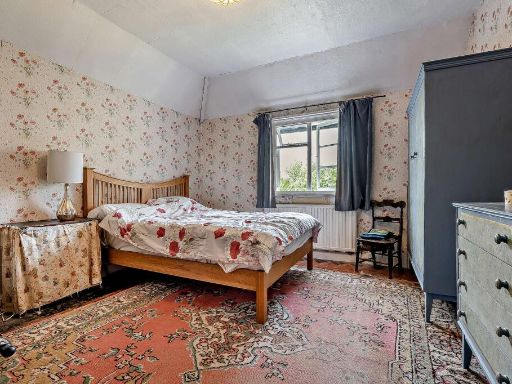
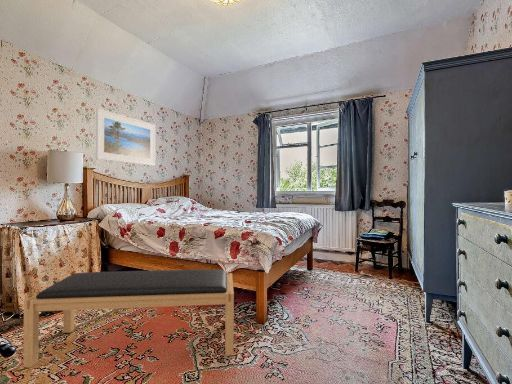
+ bench (143, 306)
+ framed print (128, 140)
